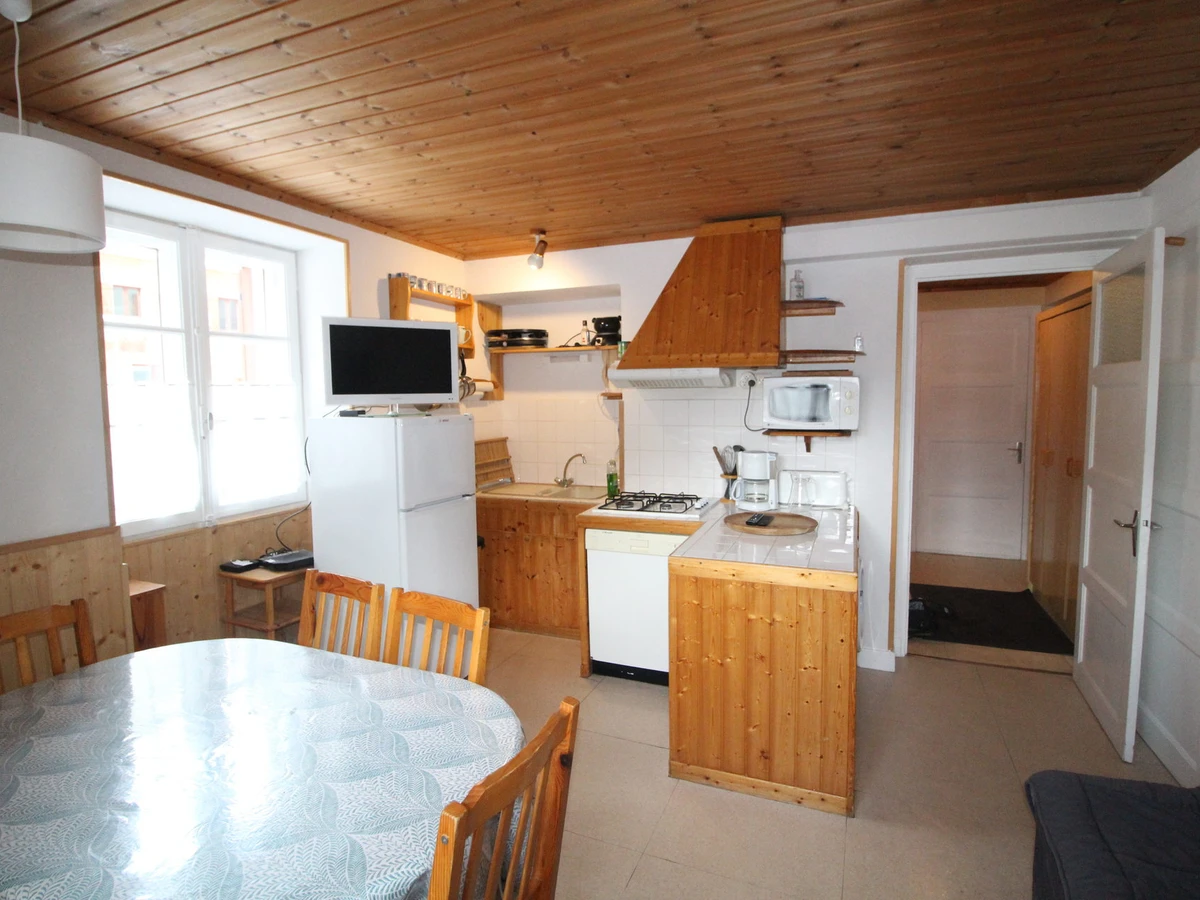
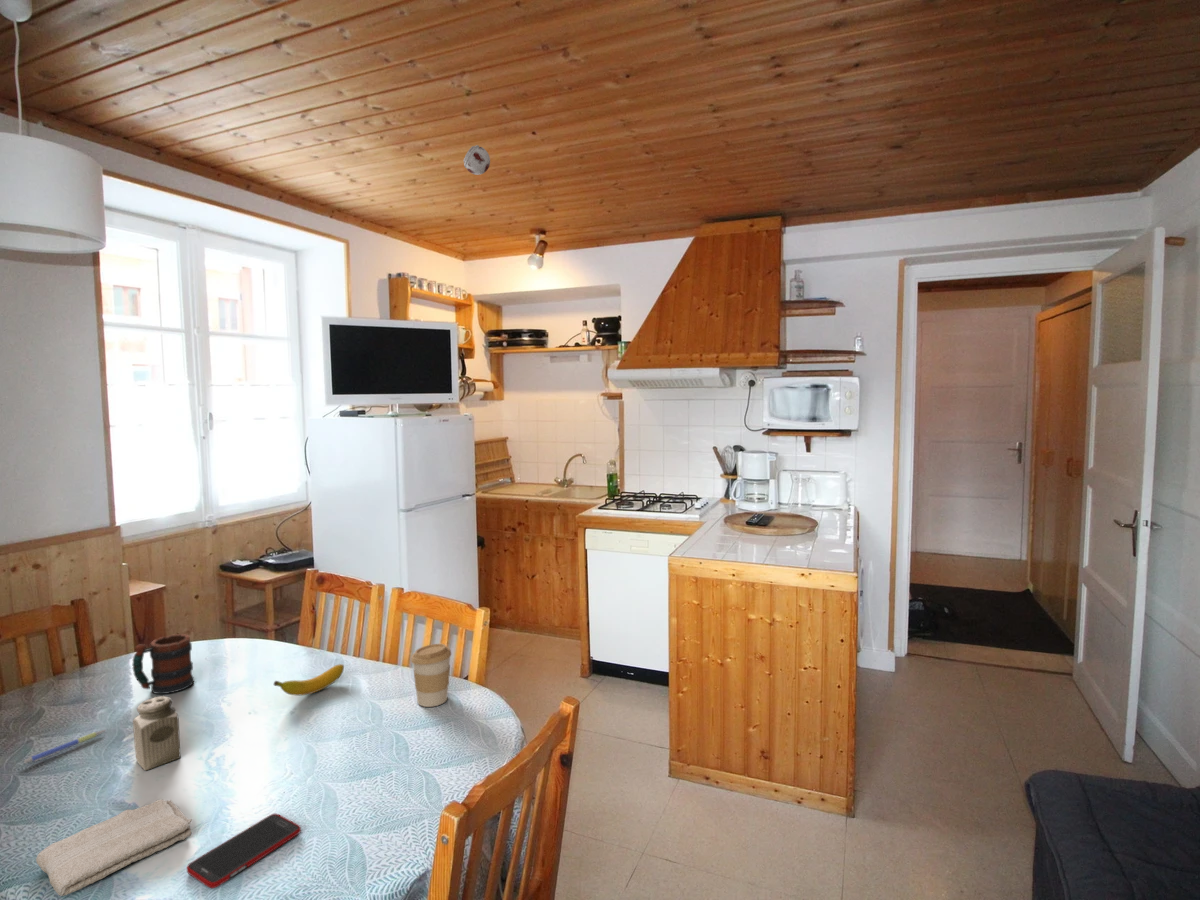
+ pen (67, 745)
+ cell phone (246, 848)
+ salt shaker (156, 729)
+ smoke detector (476, 160)
+ mug (162, 663)
+ washcloth (118, 841)
+ coffee cup (431, 673)
+ banana (310, 679)
